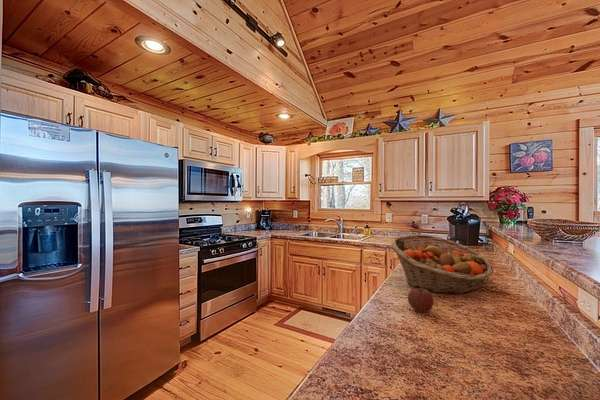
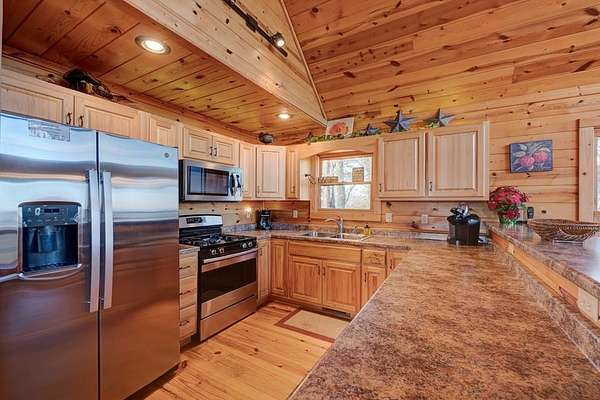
- apple (420, 299)
- fruit basket (439, 261)
